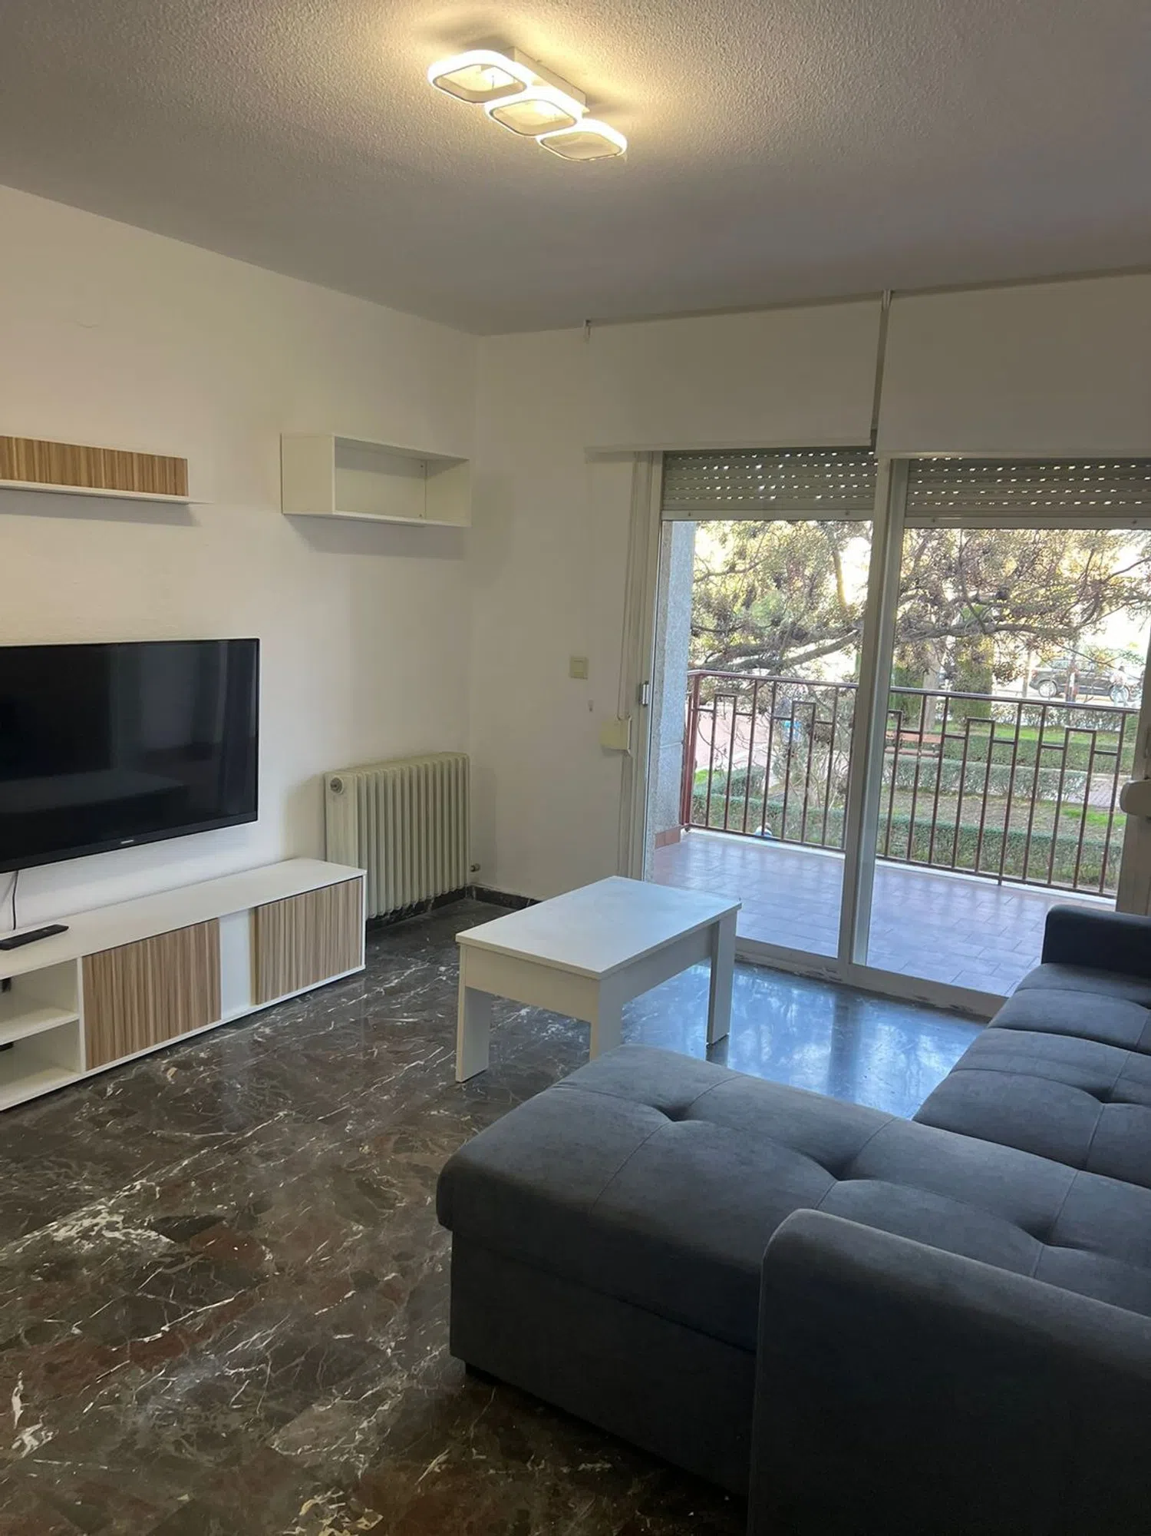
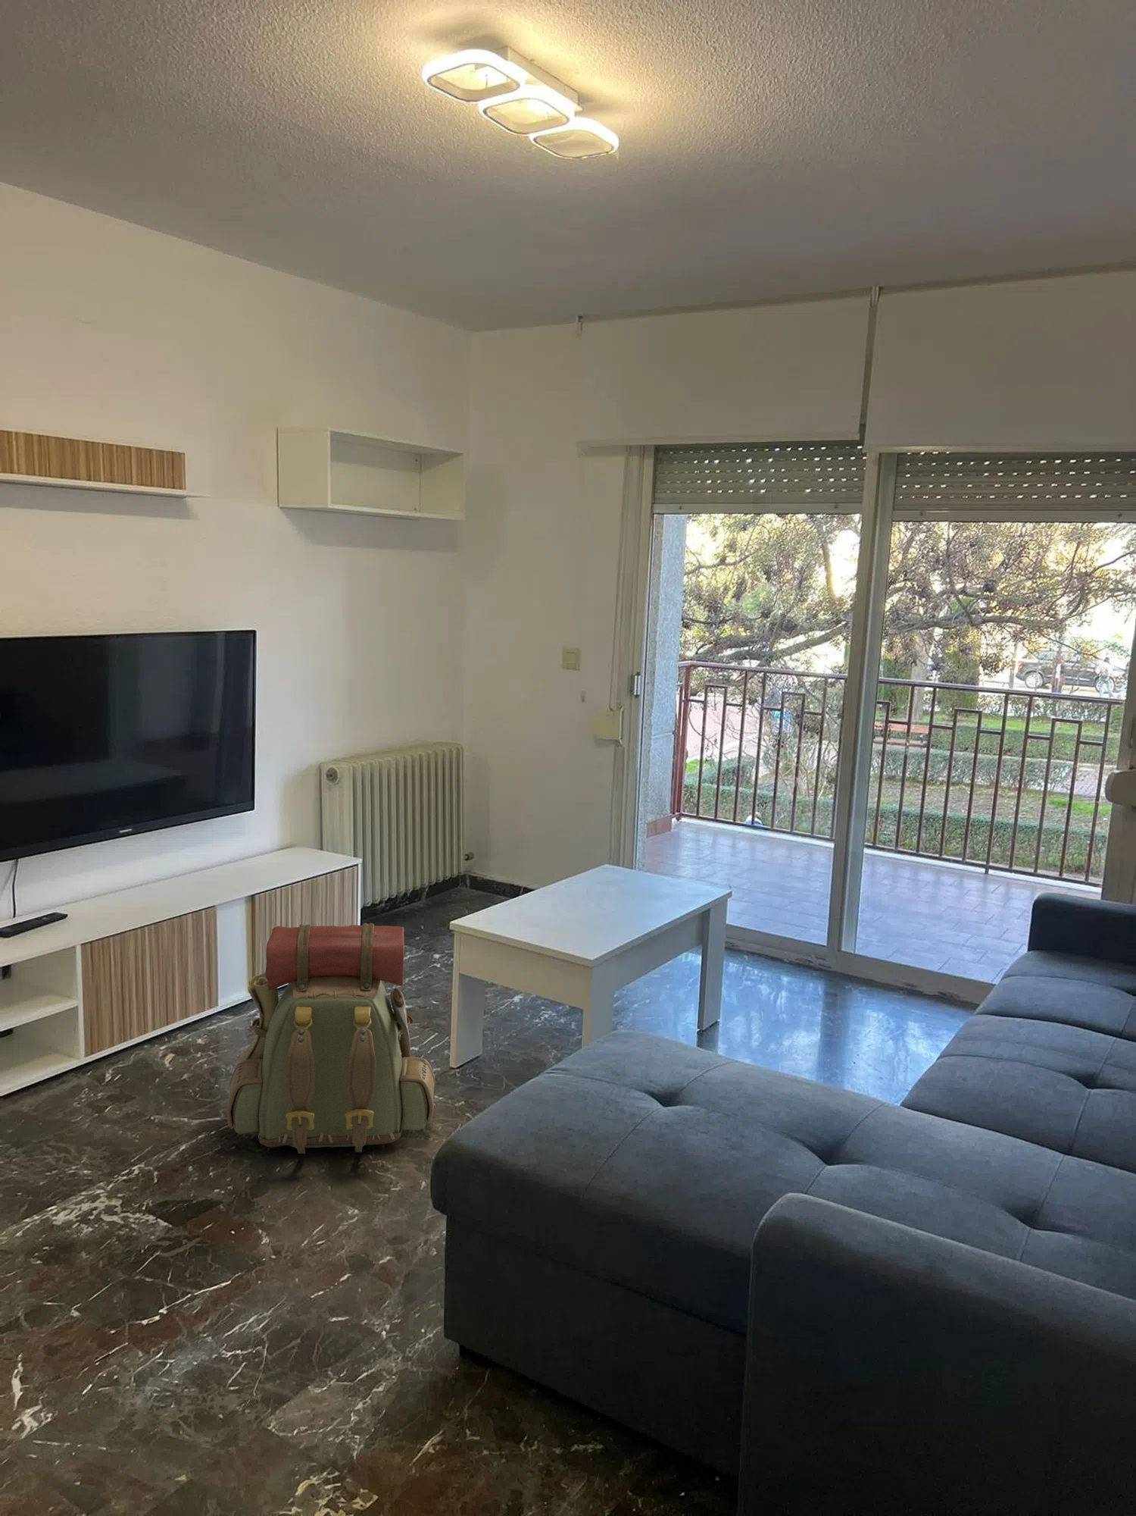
+ backpack (337, 1027)
